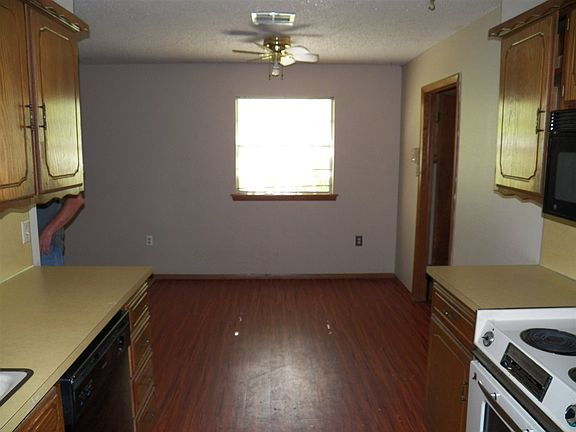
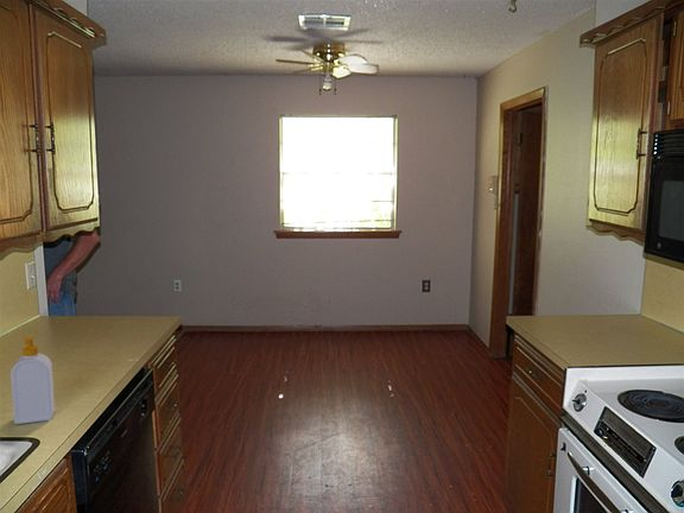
+ soap bottle (32, 378)
